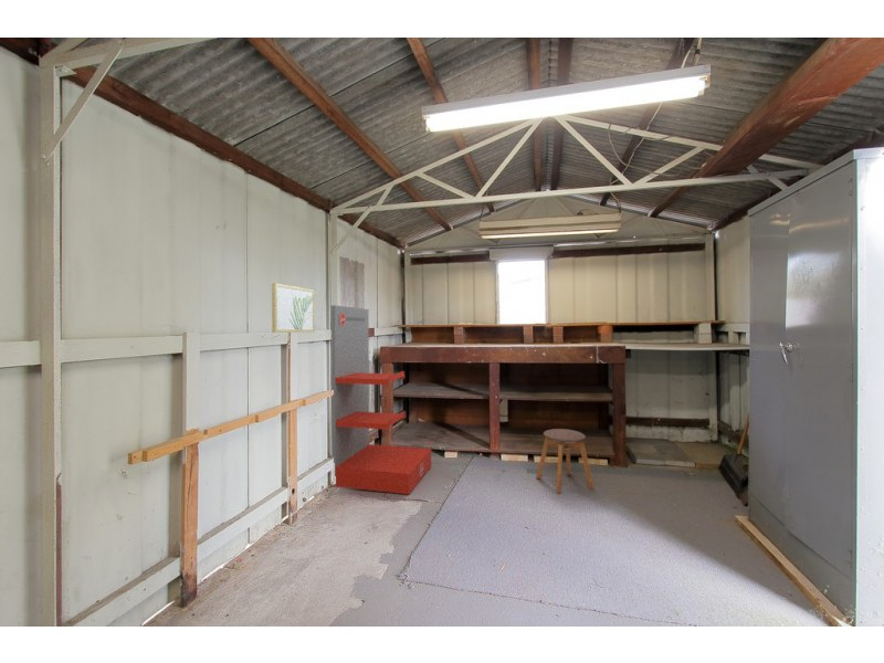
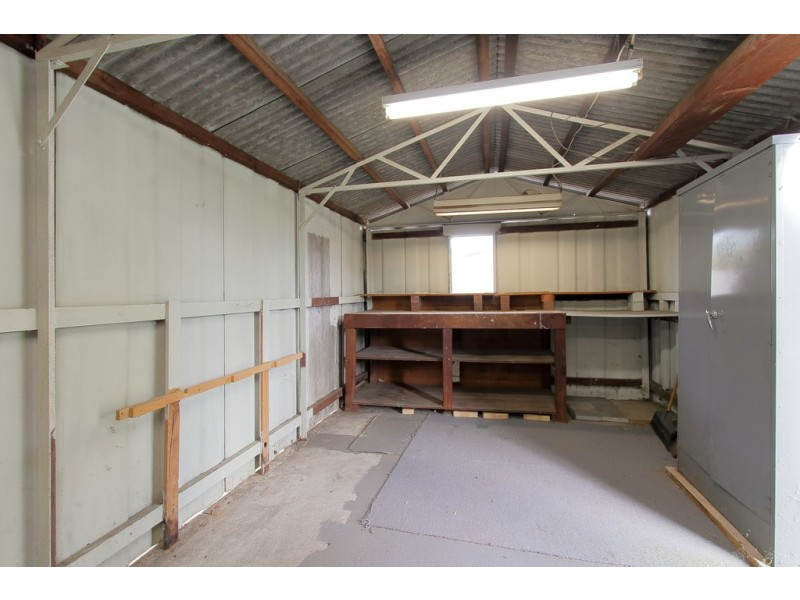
- wall art (294, 309)
- stool (561, 457)
- shelving unit (383, 383)
